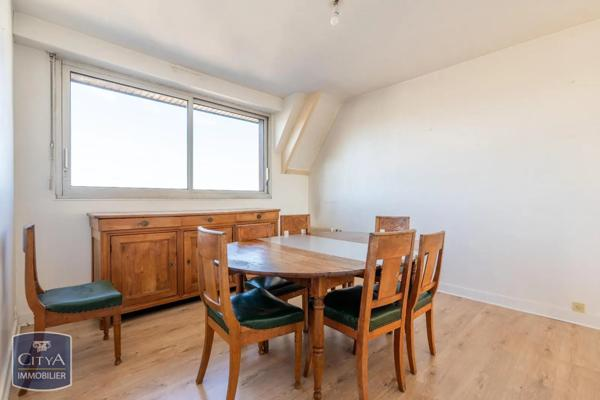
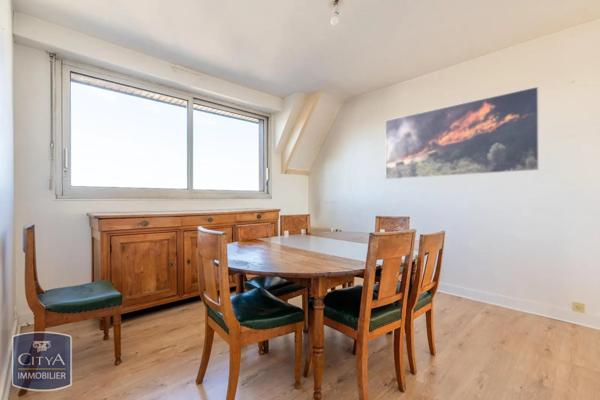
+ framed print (449, 141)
